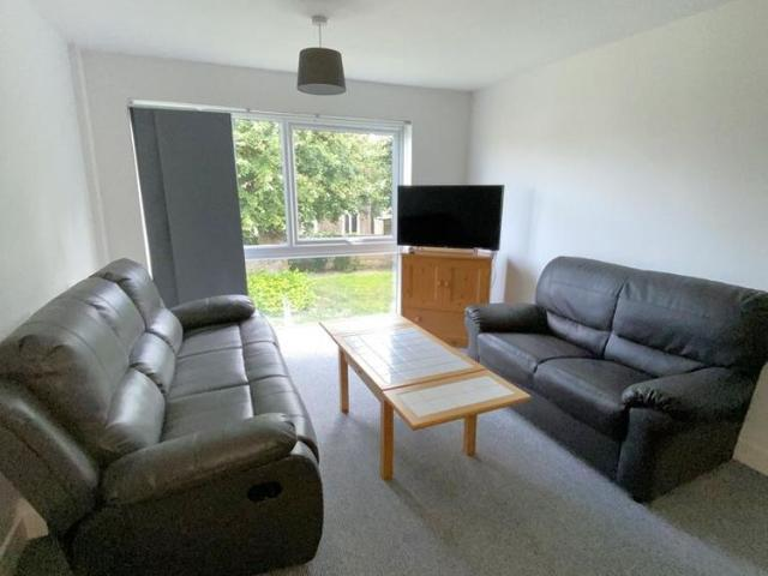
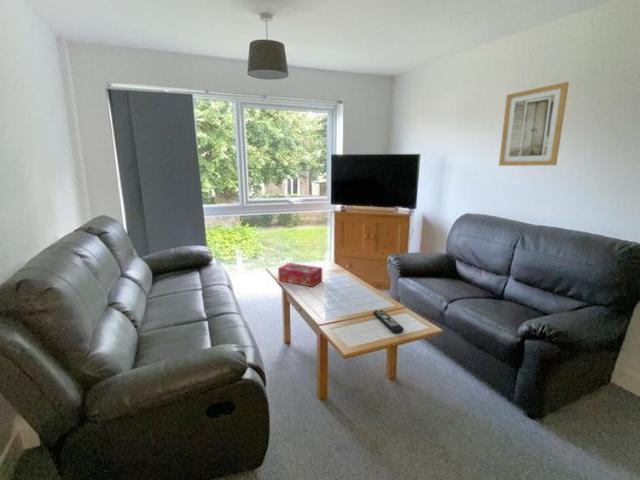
+ tissue box (300, 274)
+ wall art (530, 128)
+ remote control (387, 320)
